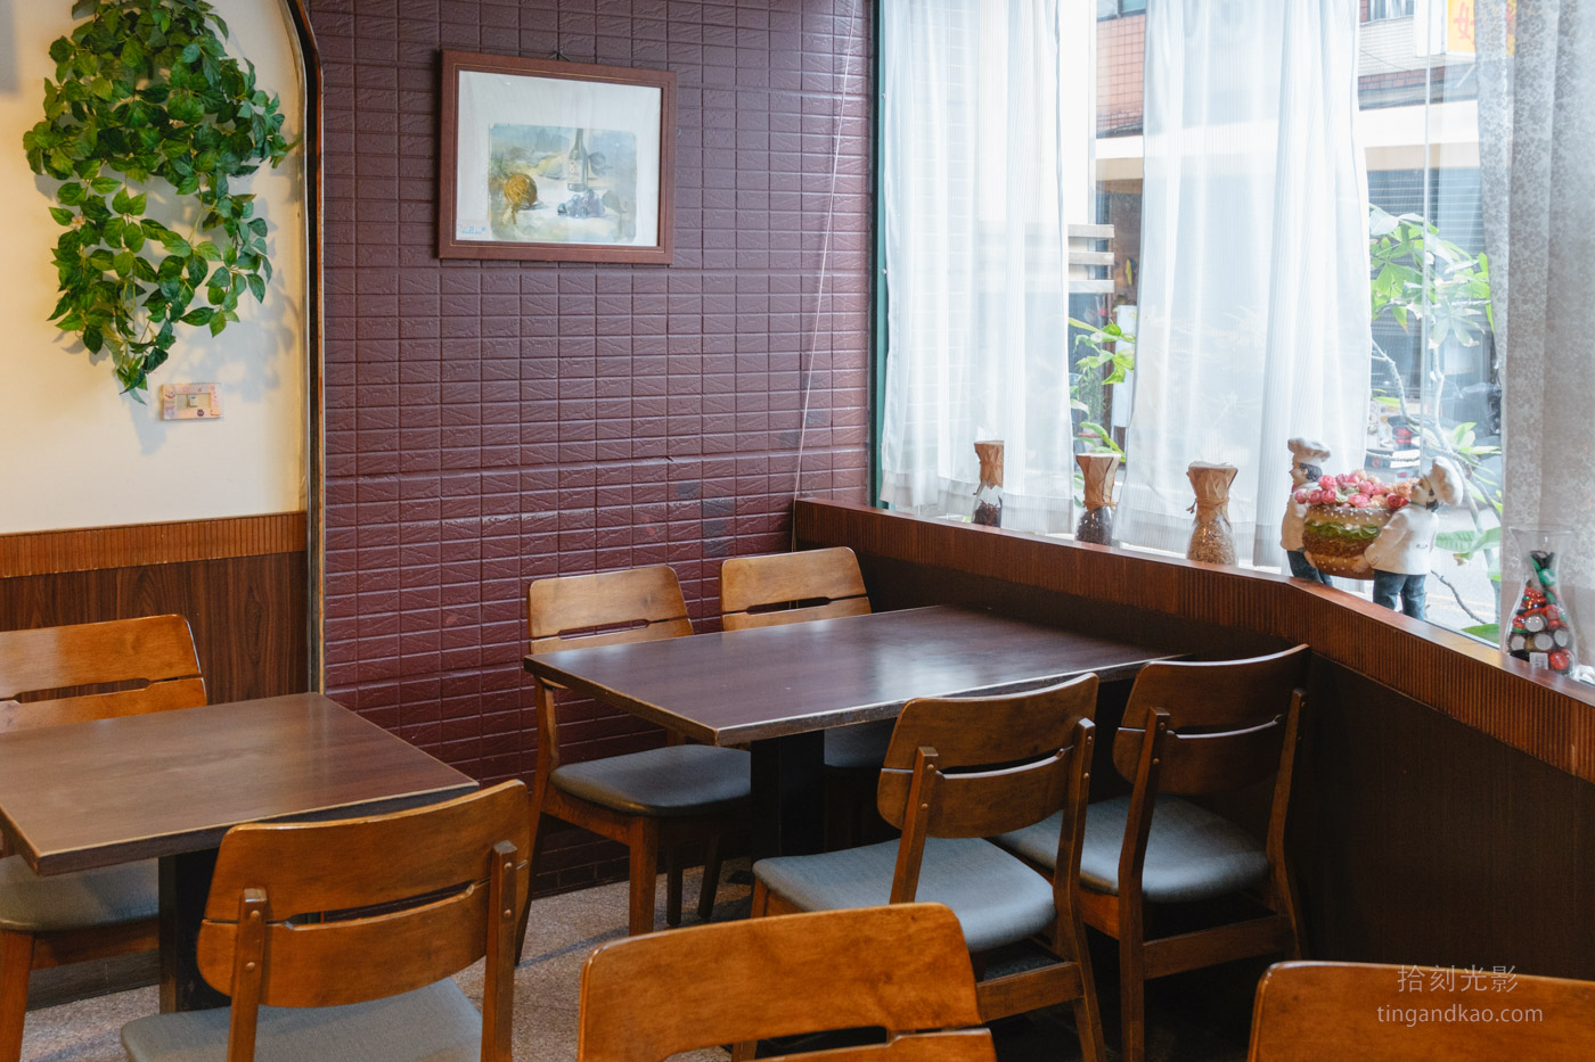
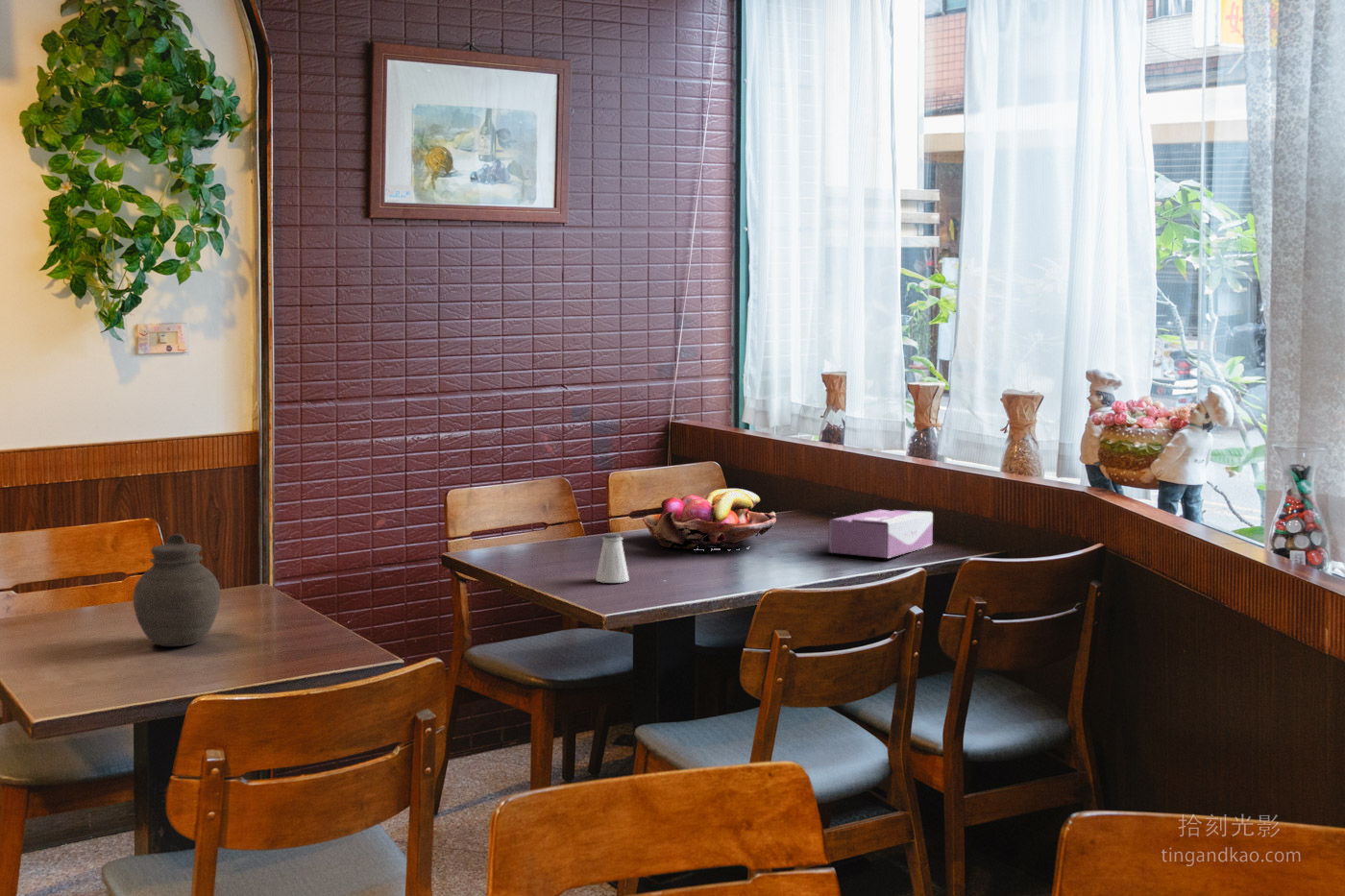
+ tissue box (881, 531)
+ jar (177, 588)
+ saltshaker (612, 557)
+ fruit basket (710, 517)
